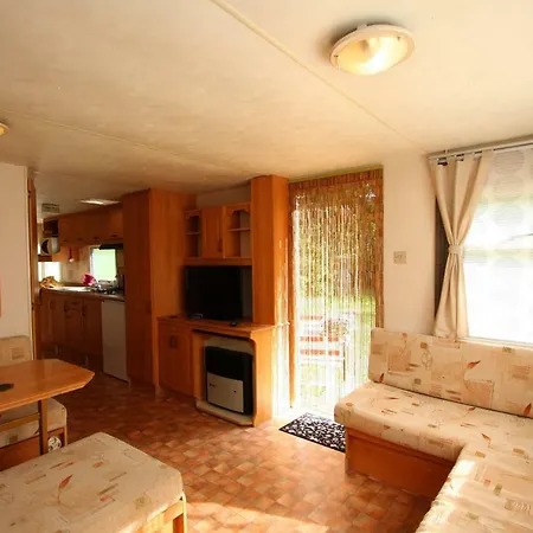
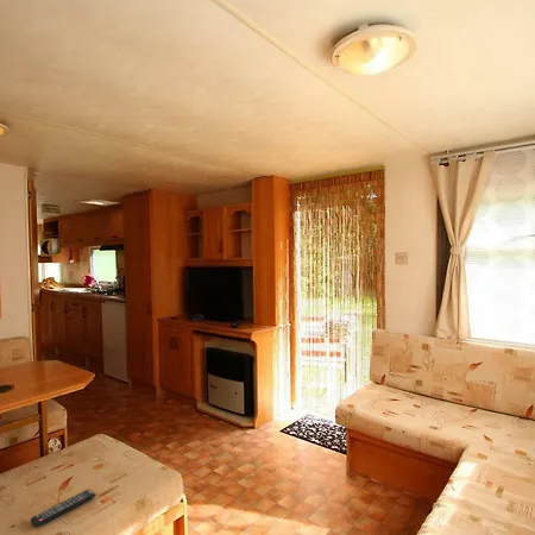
+ remote control (64, 506)
